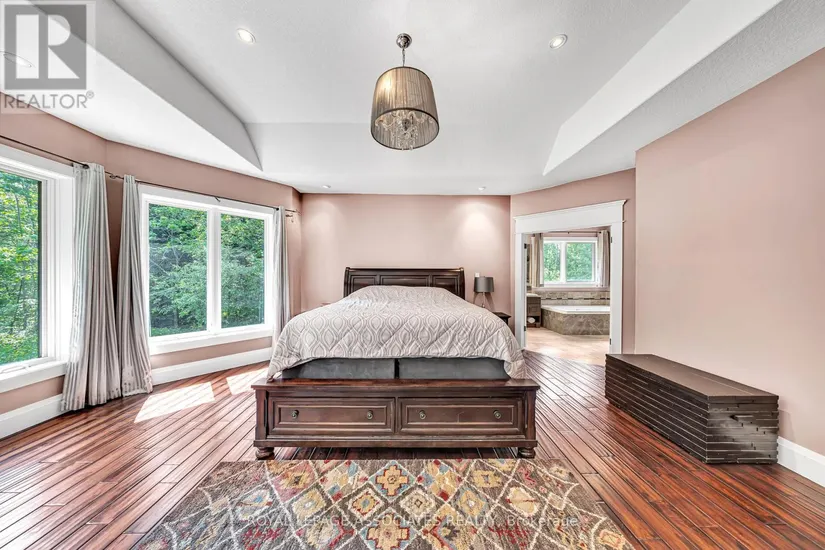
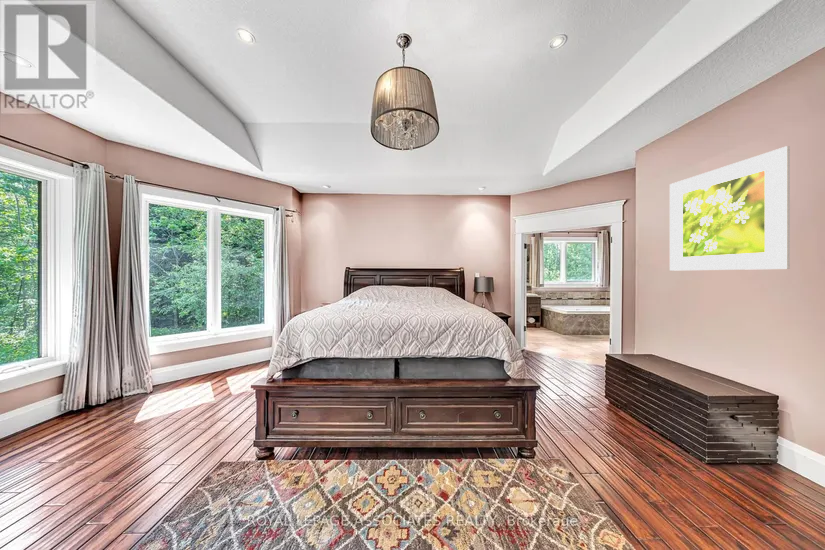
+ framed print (719, 219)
